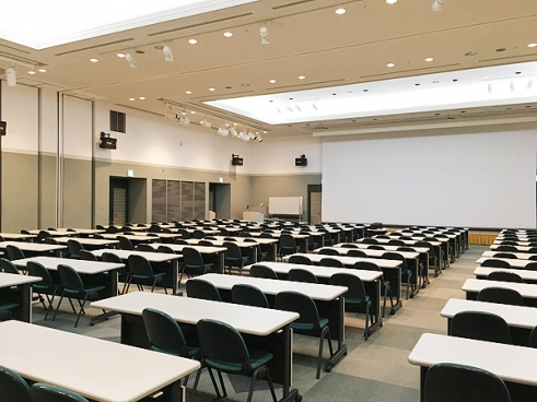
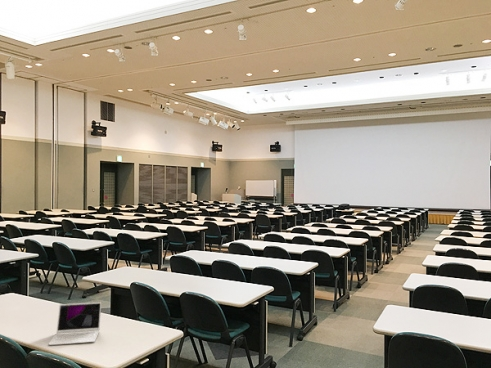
+ laptop (76, 320)
